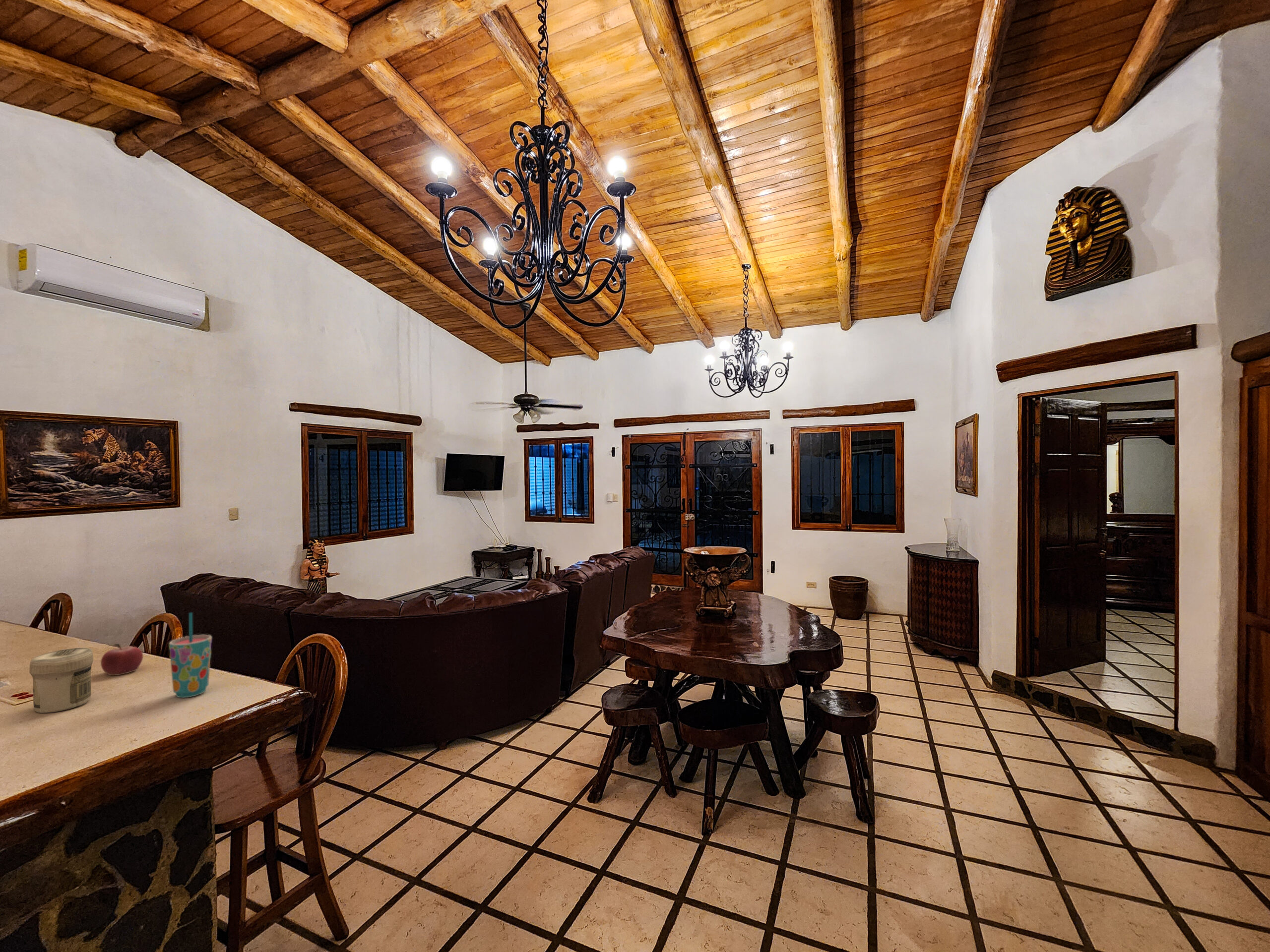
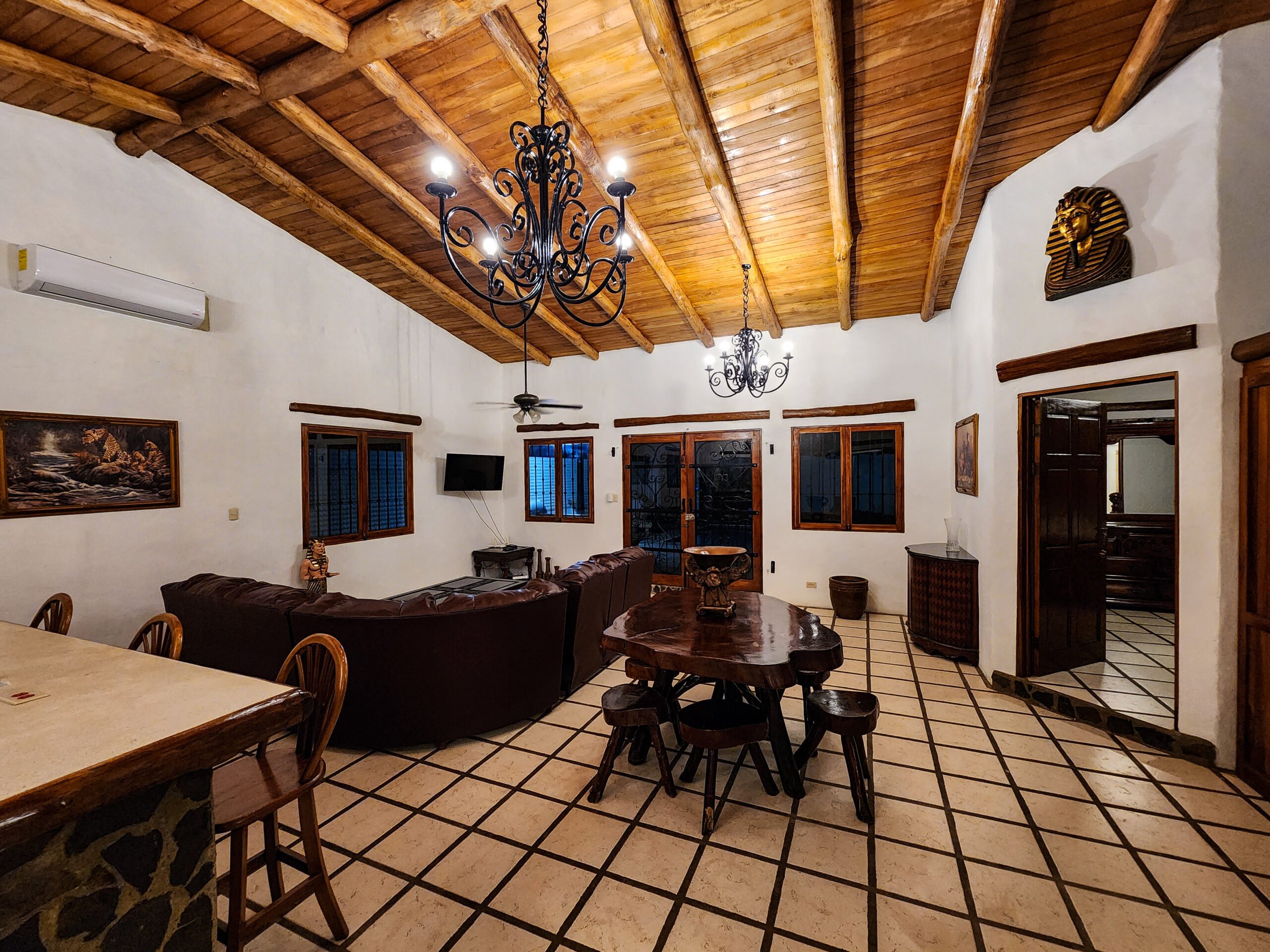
- jar (62, 679)
- fruit (122, 657)
- cup (190, 653)
